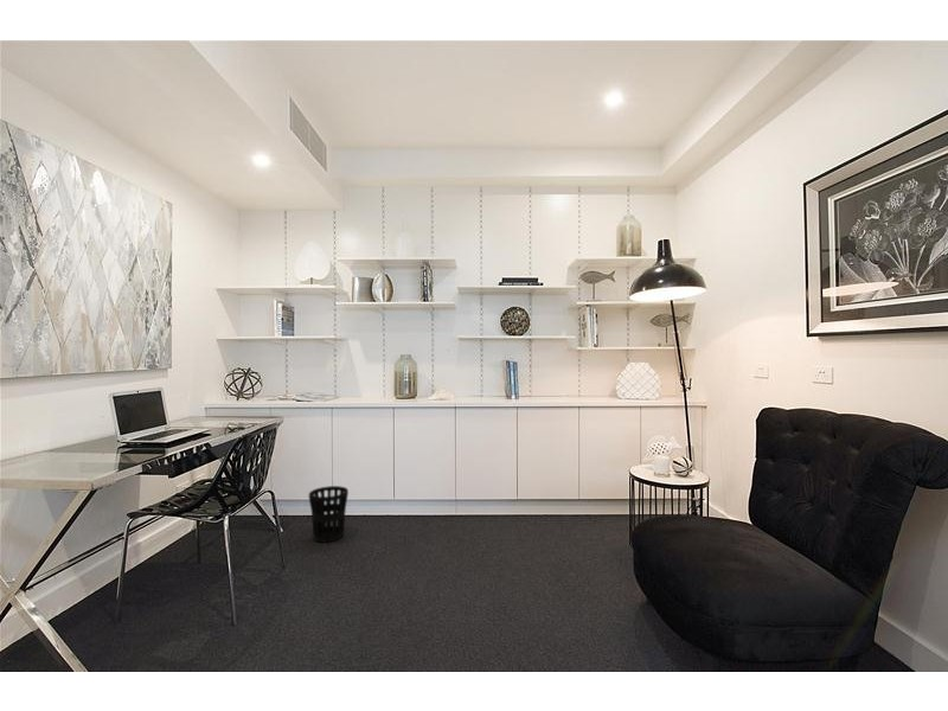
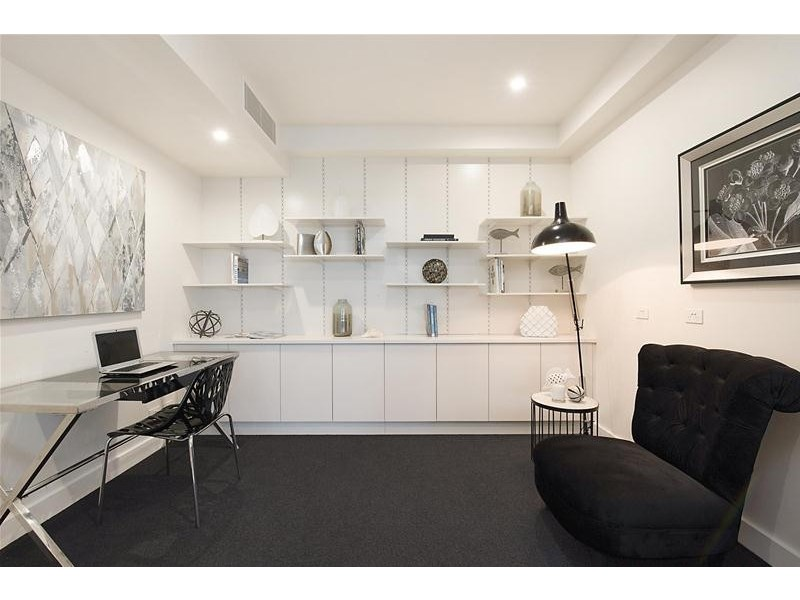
- wastebasket (328, 513)
